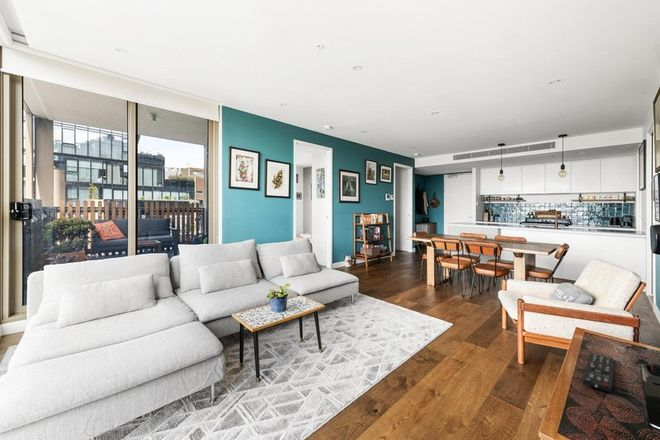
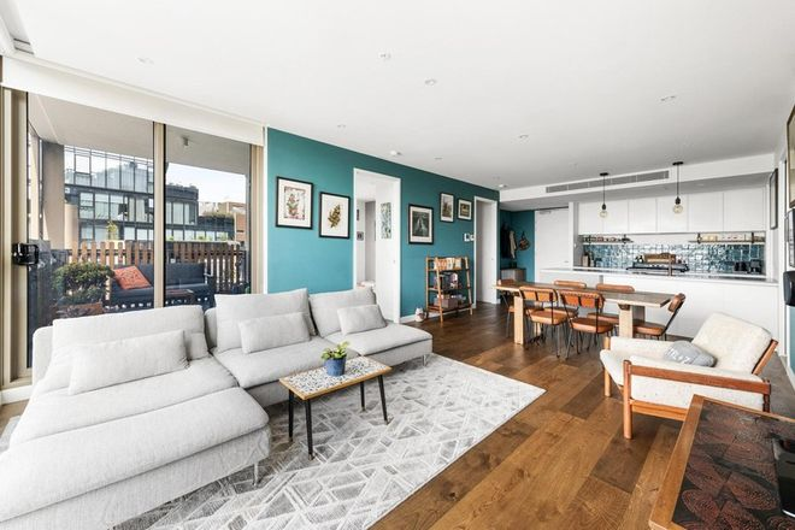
- remote control (599, 369)
